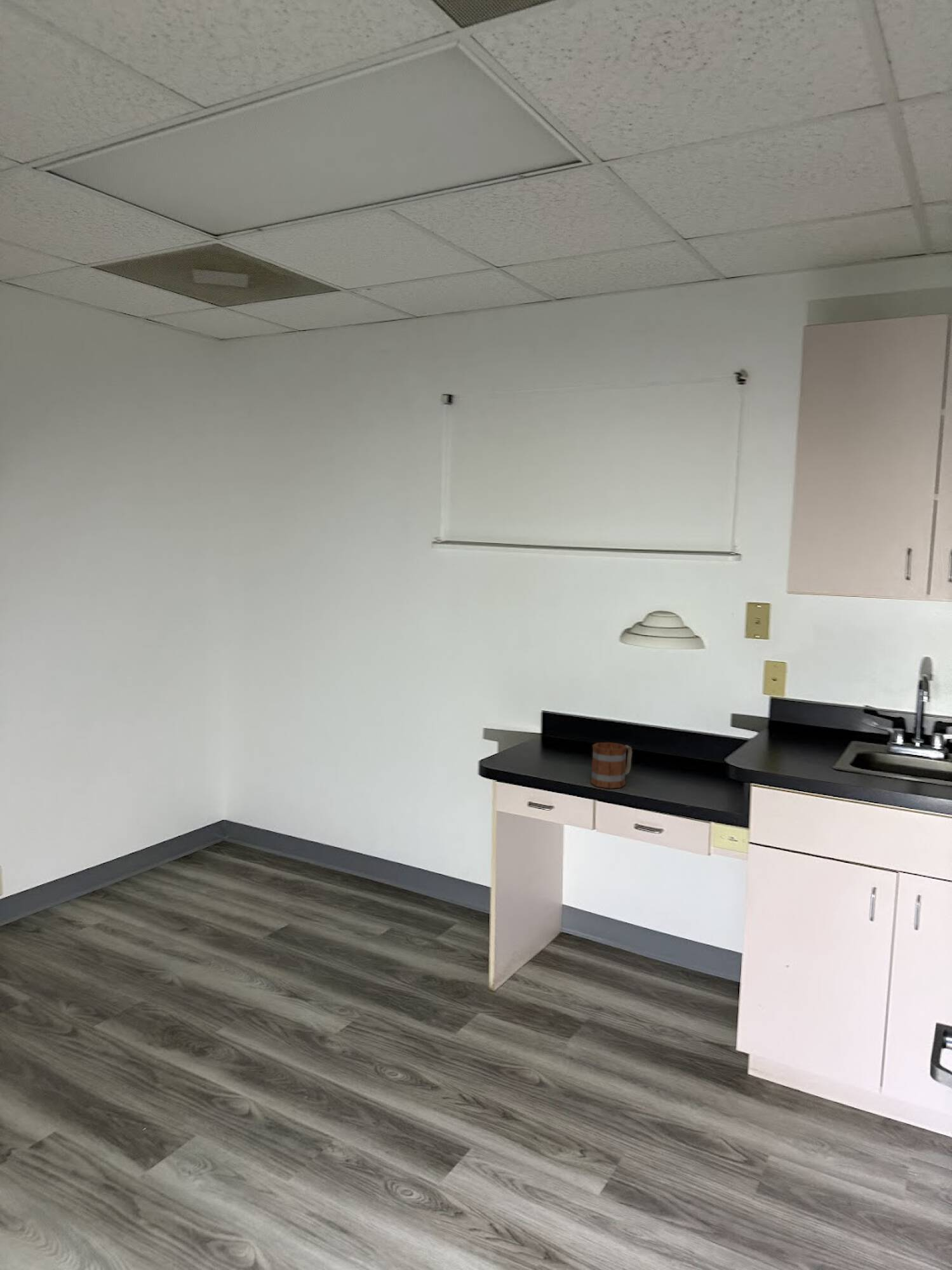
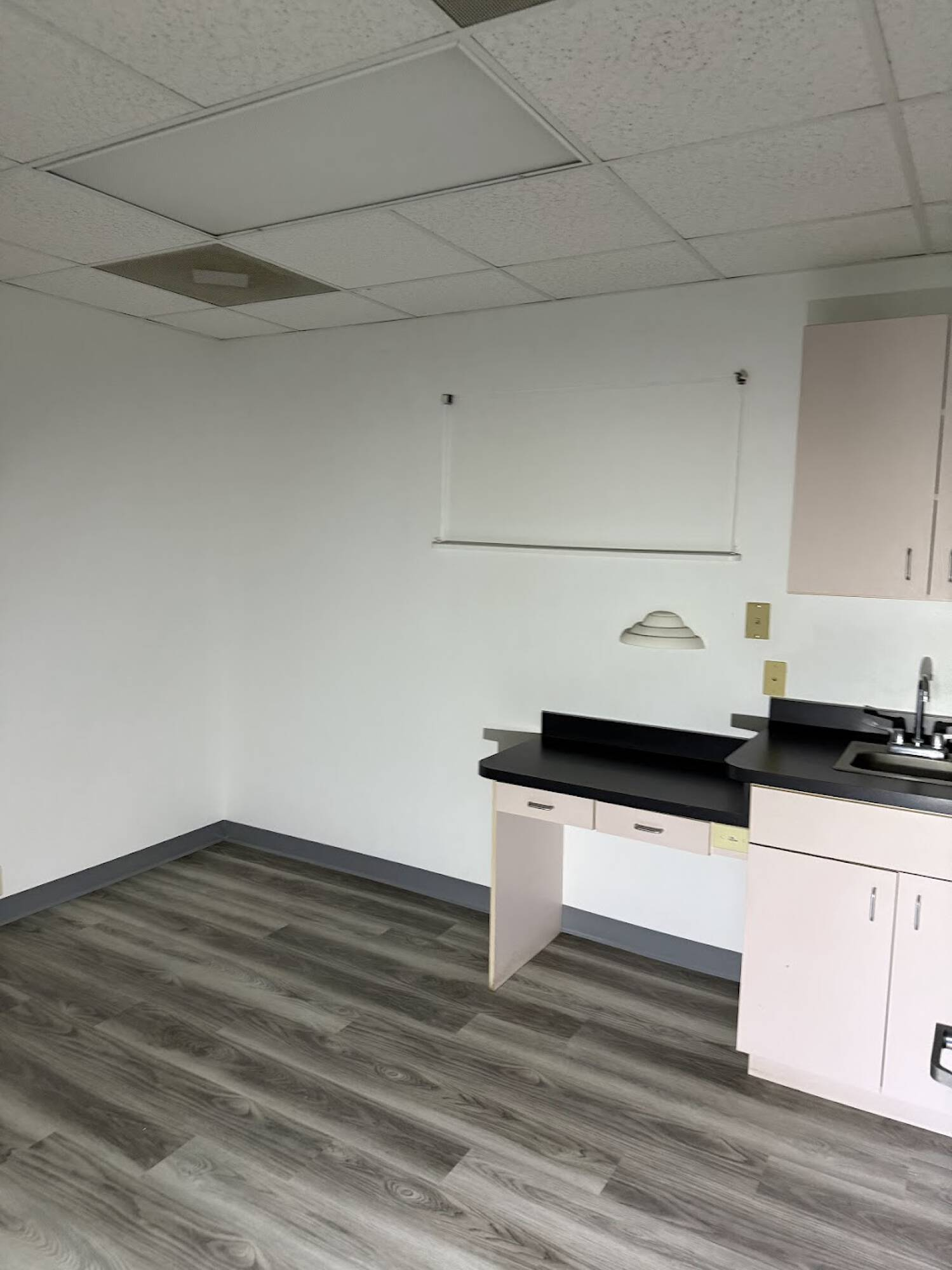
- mug (613, 763)
